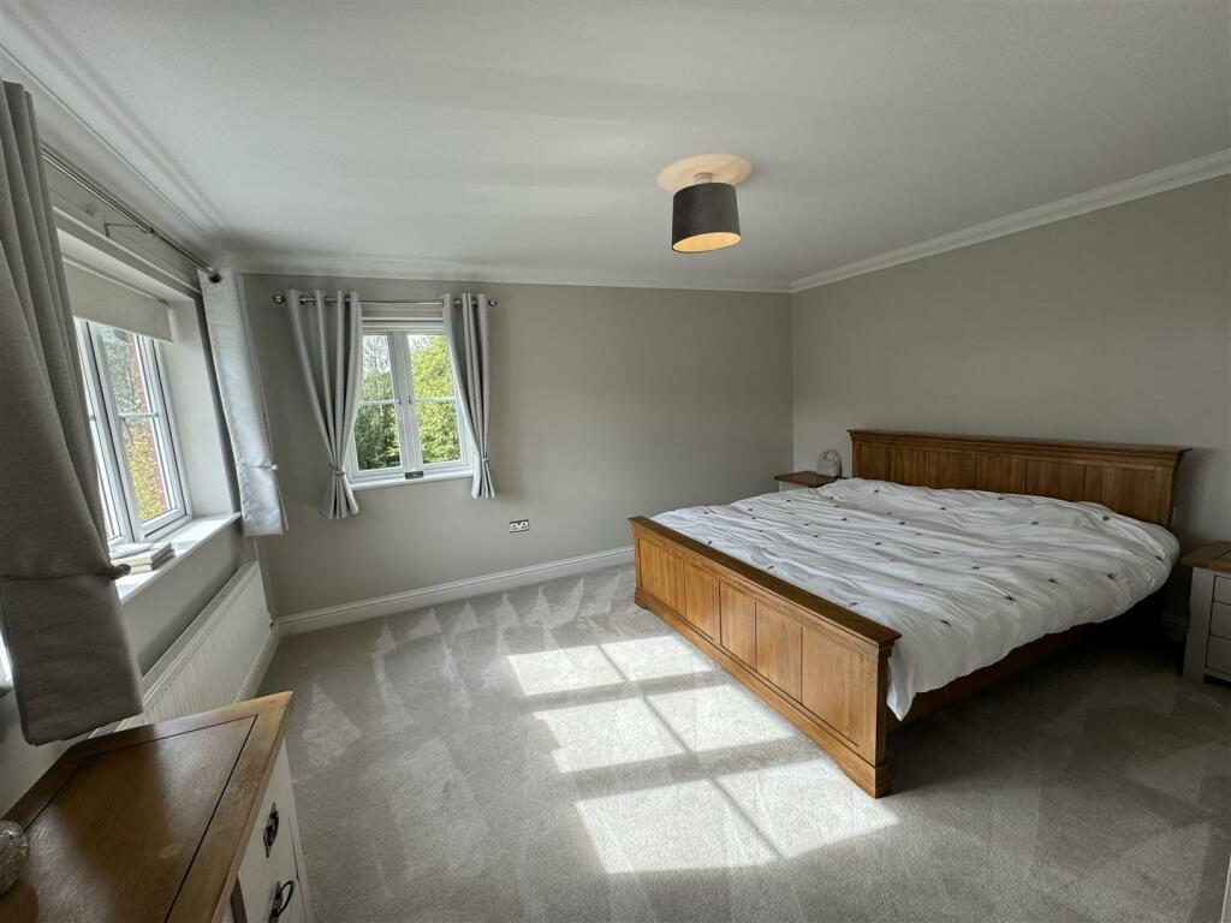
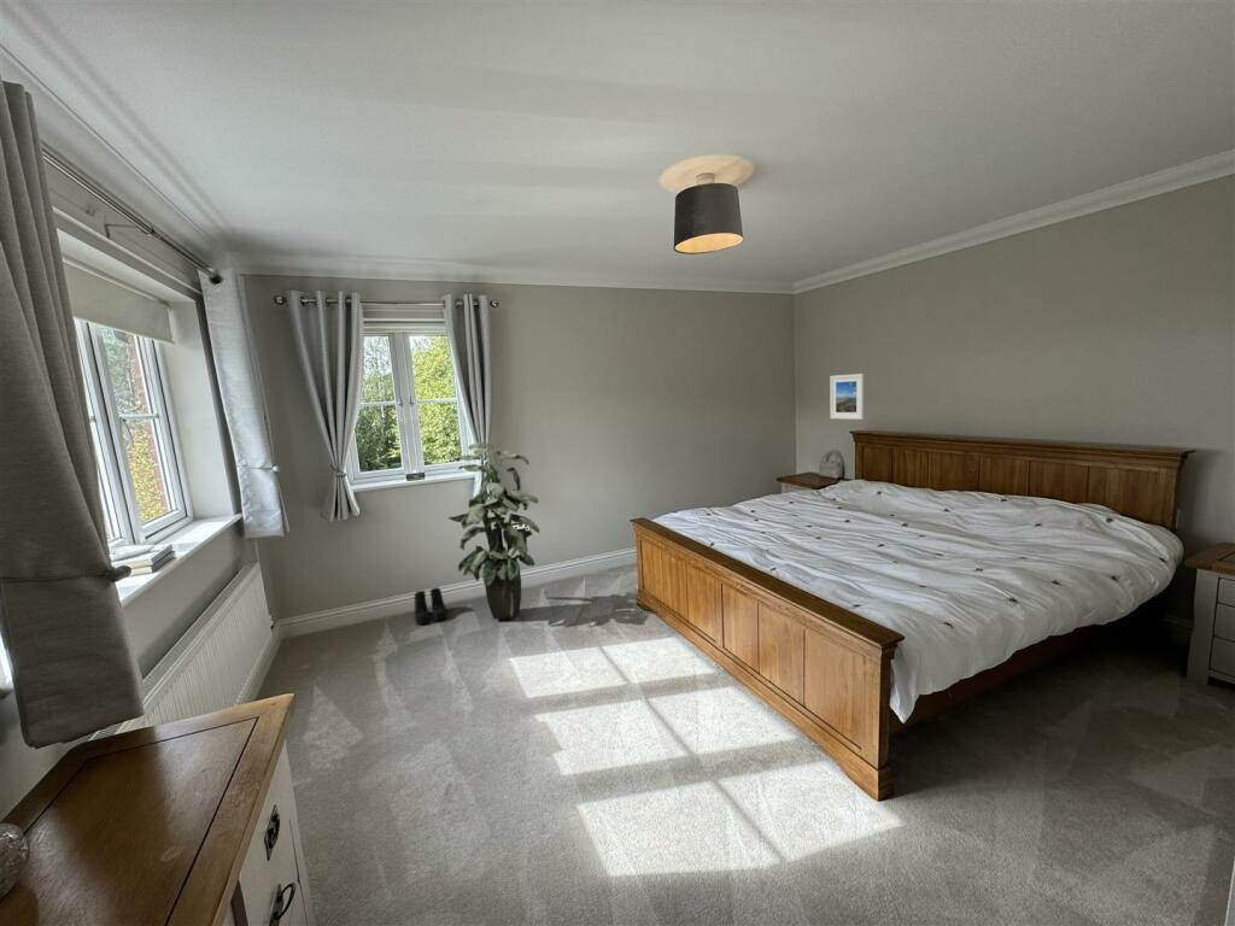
+ boots (426, 603)
+ indoor plant (494, 529)
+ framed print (845, 397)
